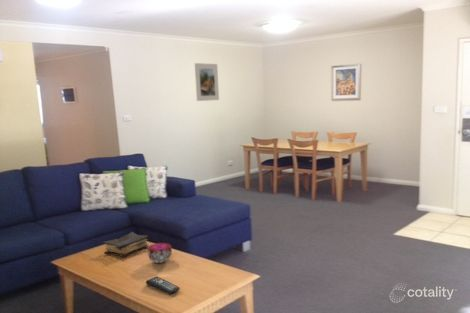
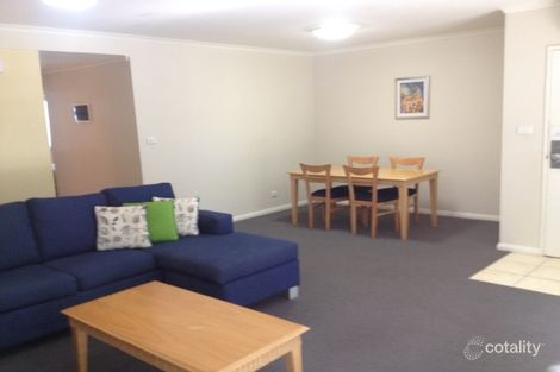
- remote control (162, 284)
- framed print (207, 82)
- decorative bowl (159, 254)
- book (126, 244)
